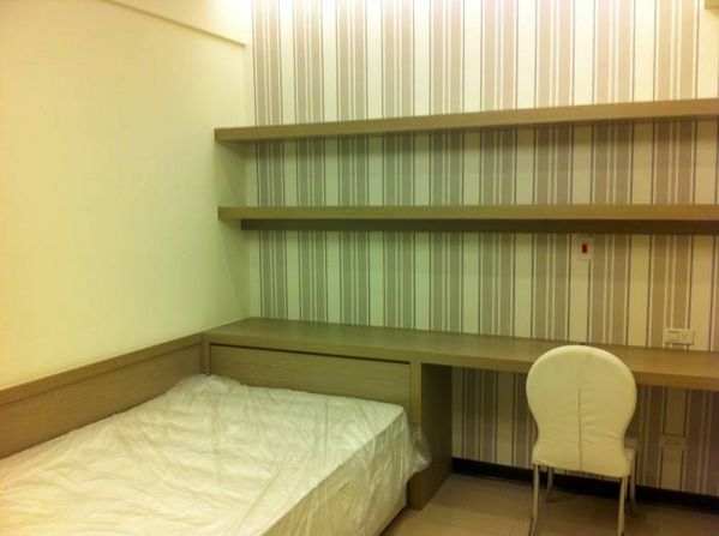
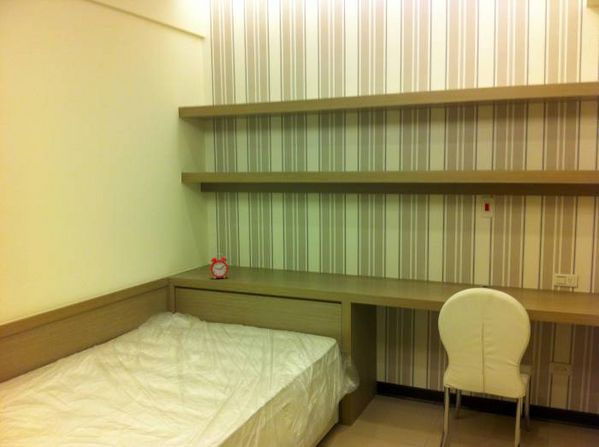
+ alarm clock (219, 265)
